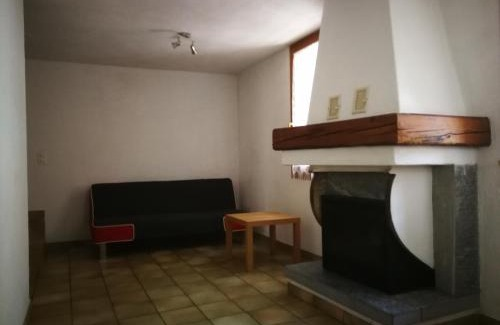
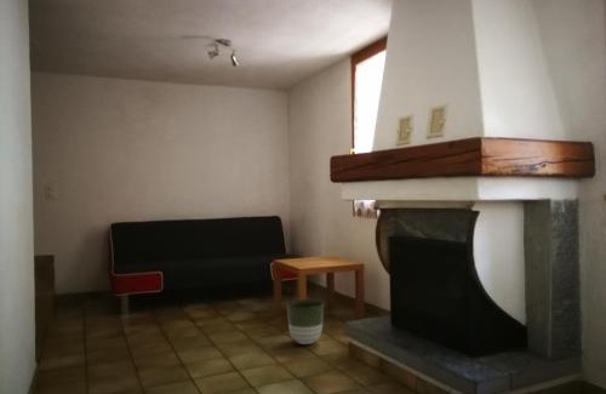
+ planter (305, 322)
